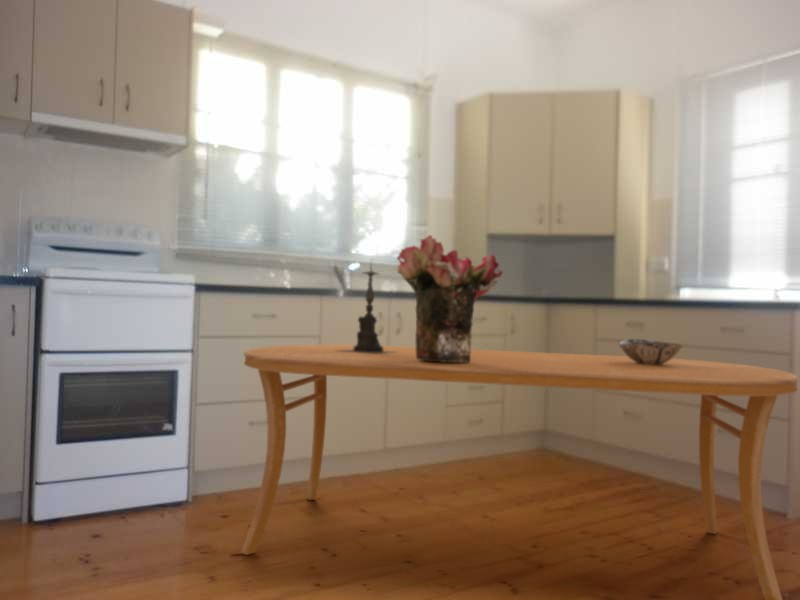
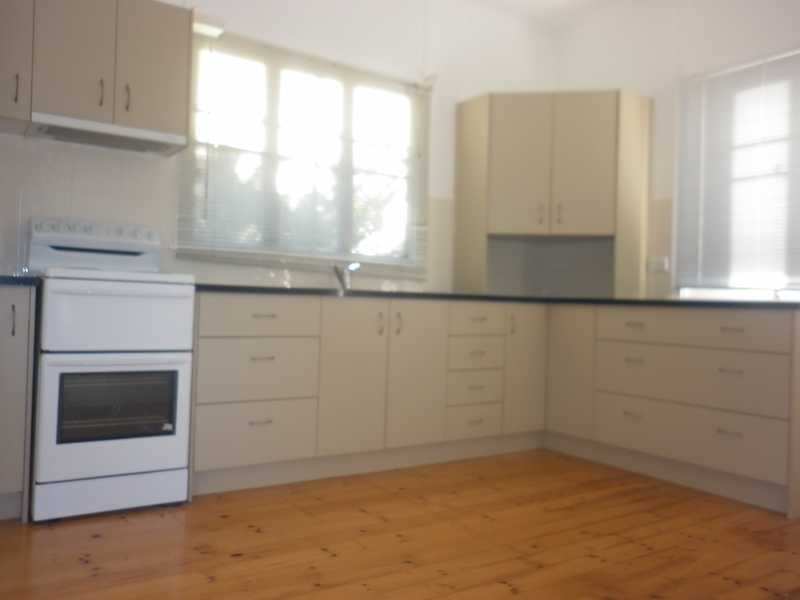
- decorative bowl (649, 351)
- bouquet (448, 298)
- dining table (501, 384)
- candle holder (368, 304)
